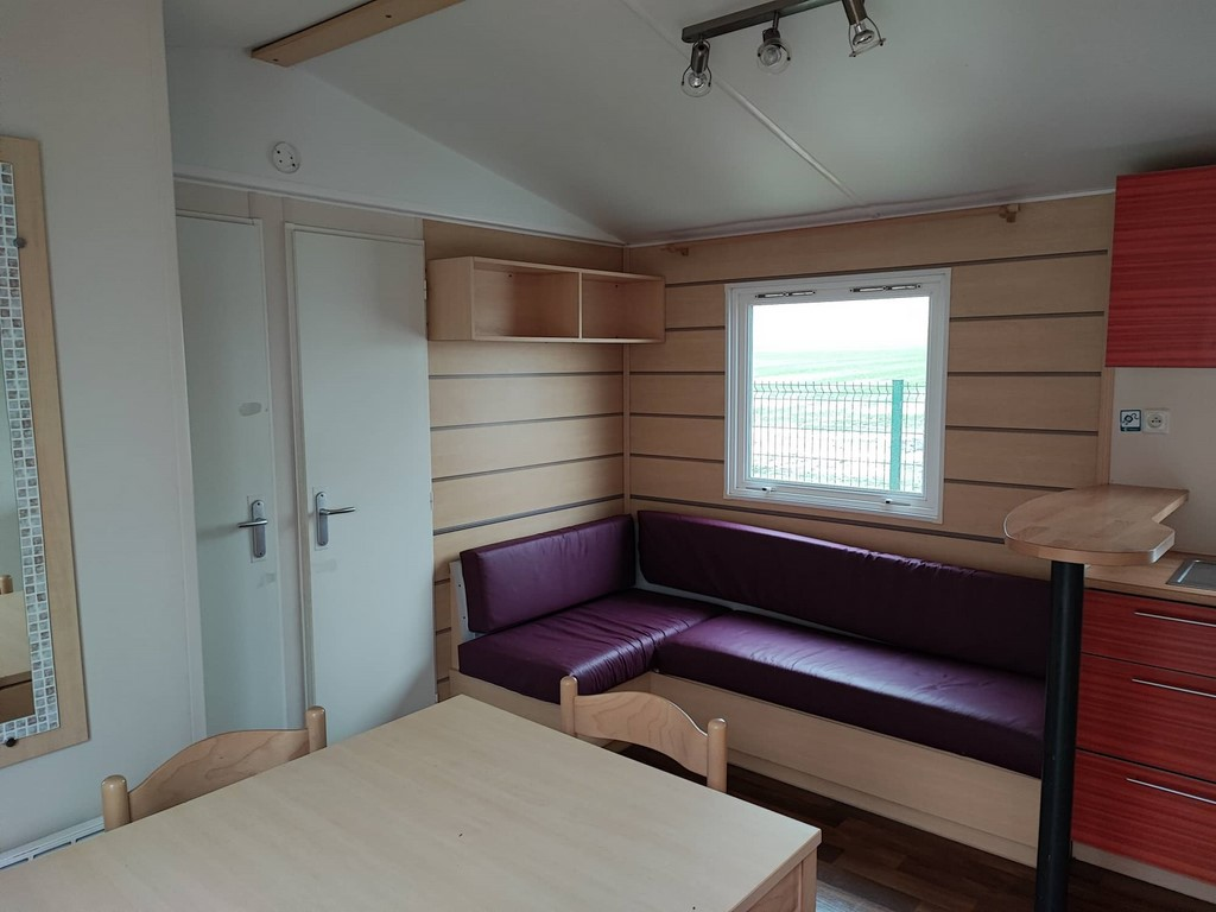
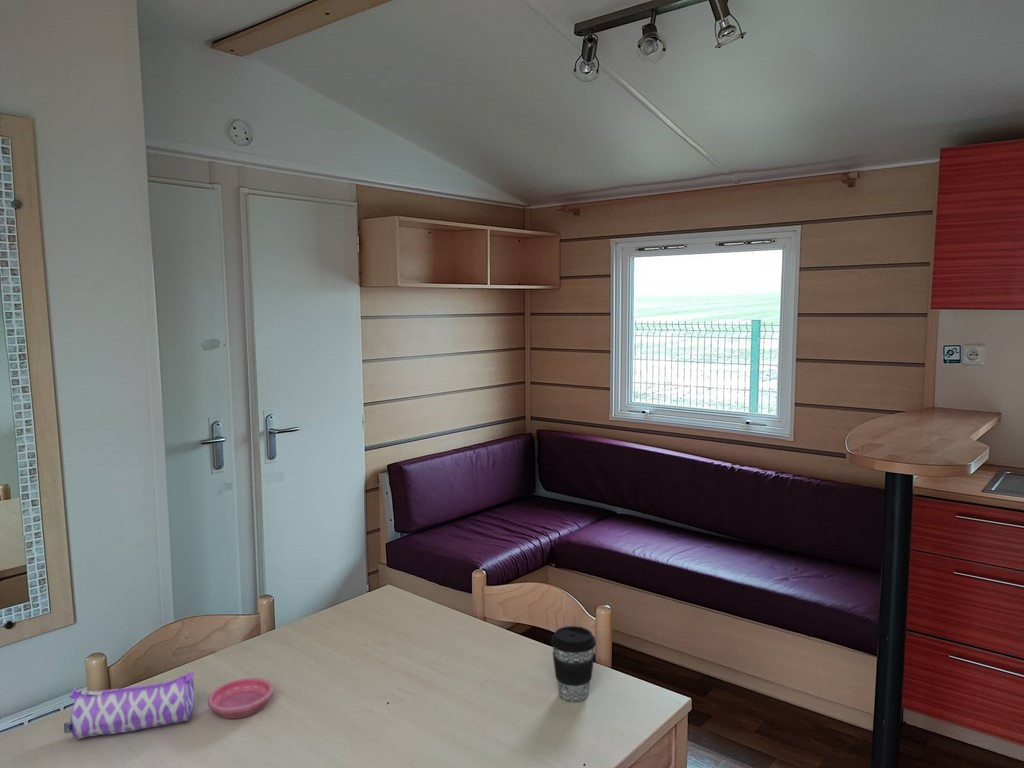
+ coffee cup (573, 664)
+ saucer (241, 699)
+ pencil case (134, 703)
